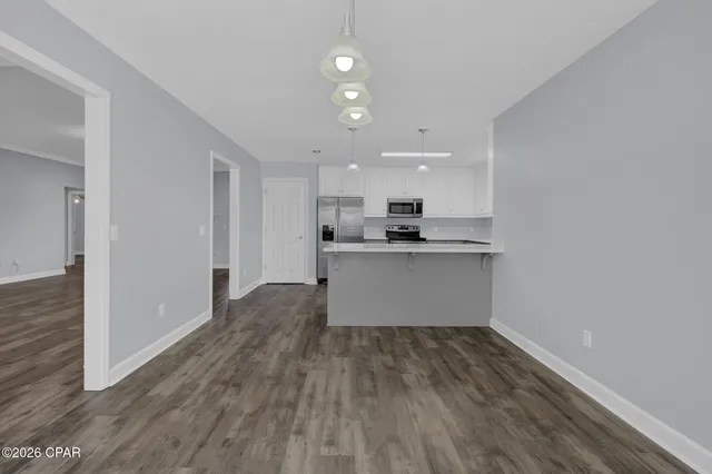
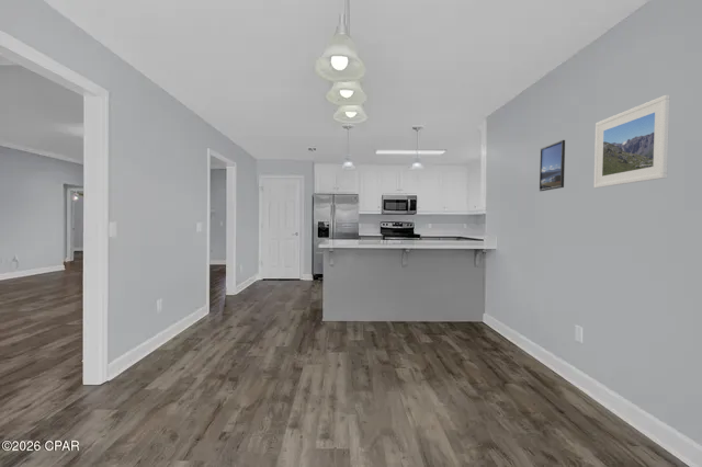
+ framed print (626, 147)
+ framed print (551, 167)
